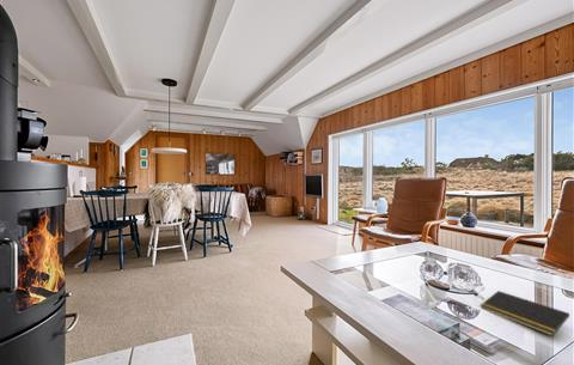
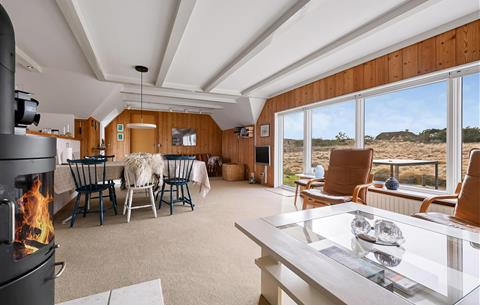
- notepad (521, 310)
